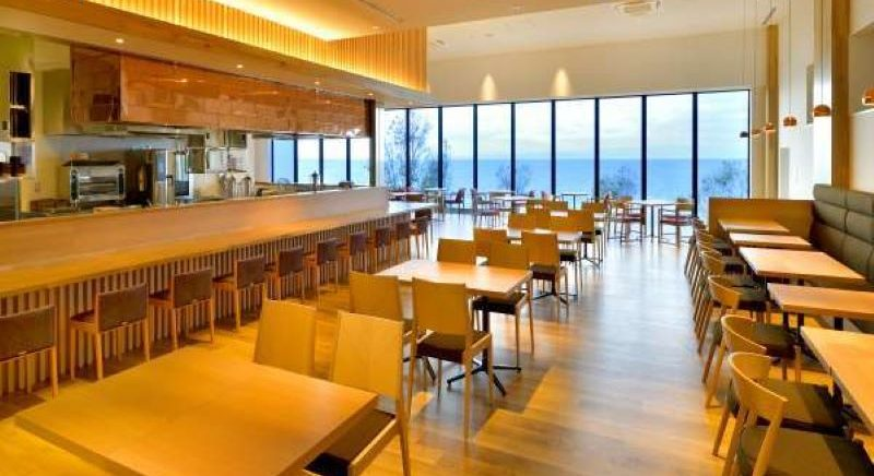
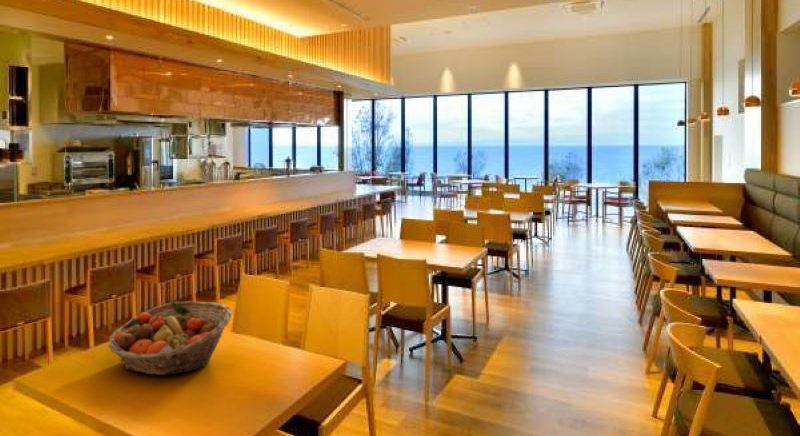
+ fruit basket (172, 335)
